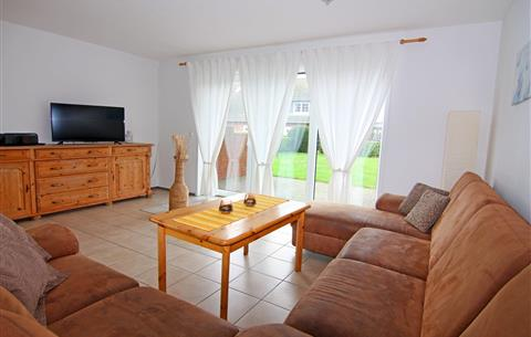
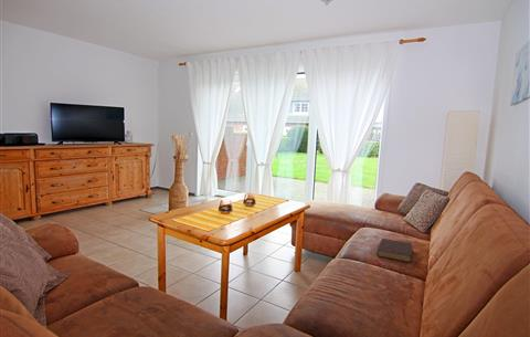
+ book (394, 249)
